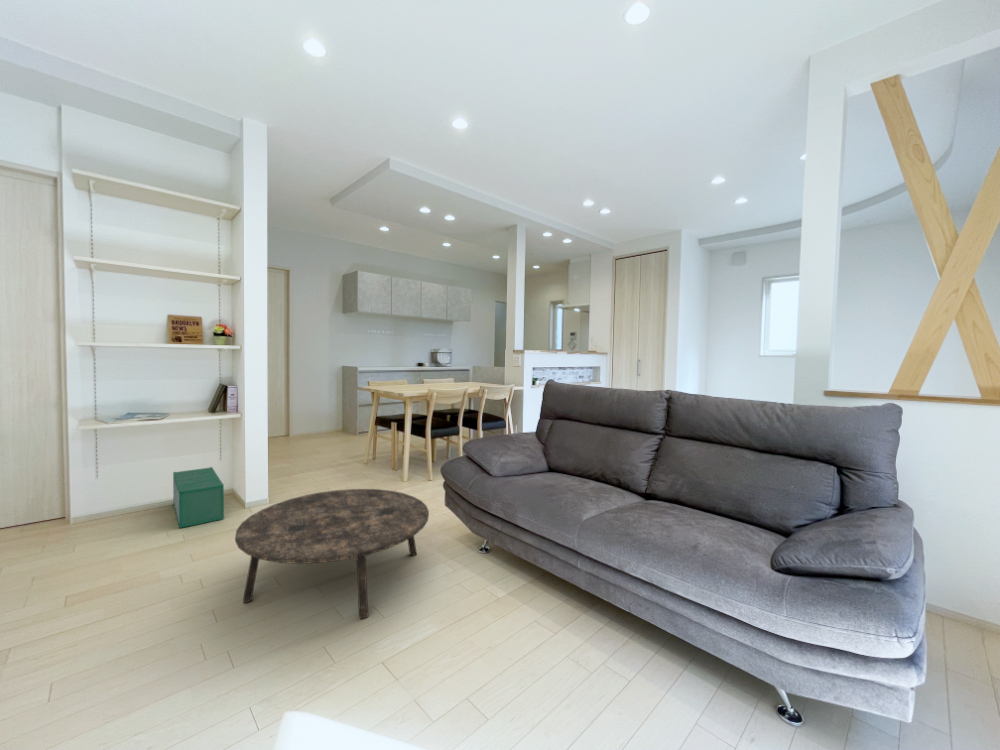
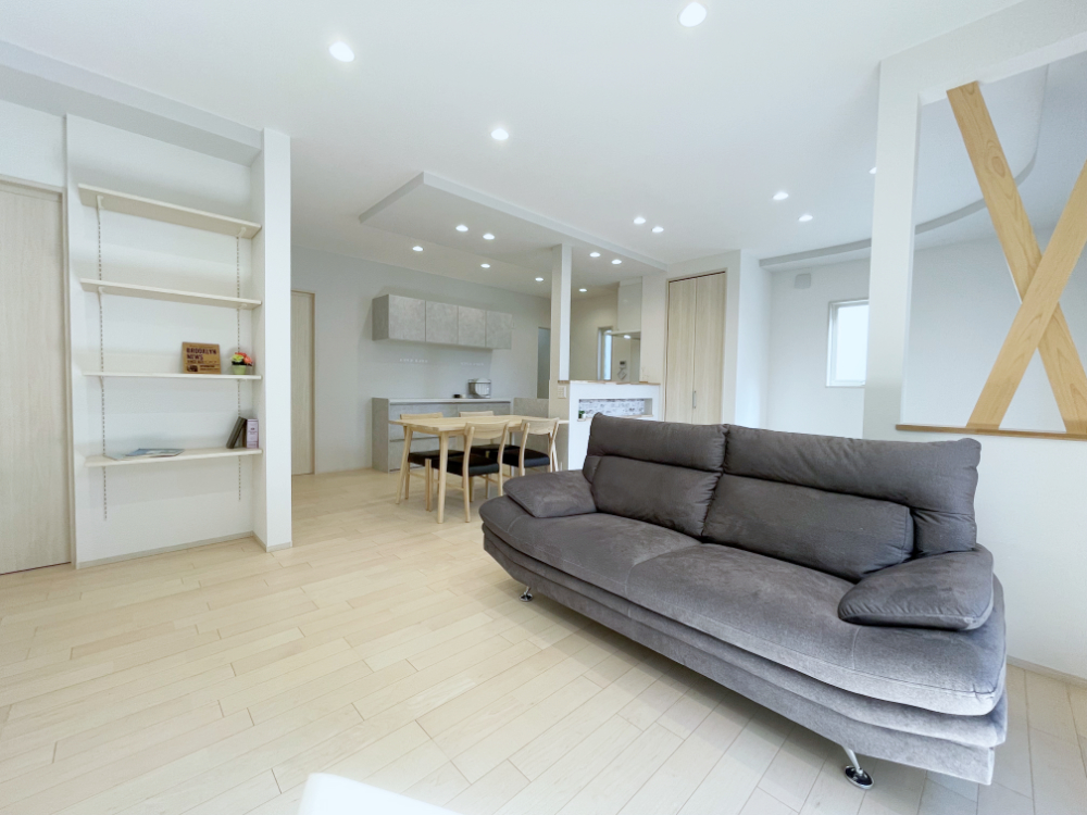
- coffee table (339, 545)
- storage bin (197, 494)
